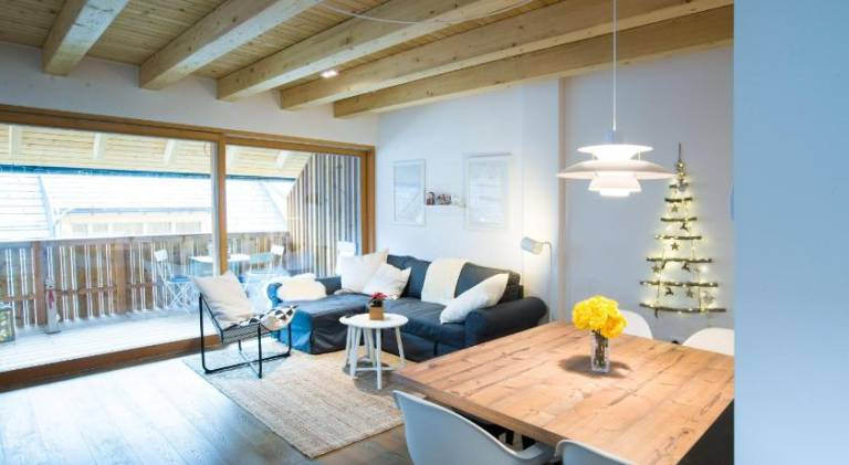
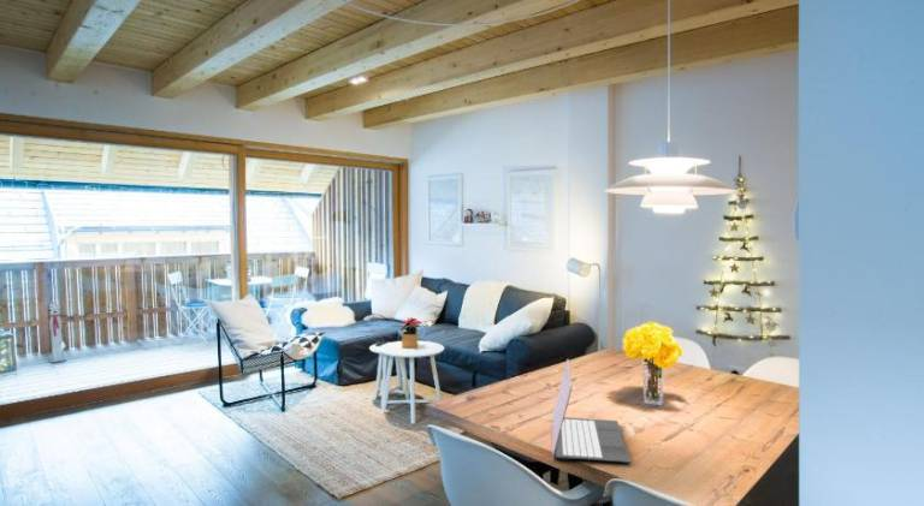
+ laptop (587, 418)
